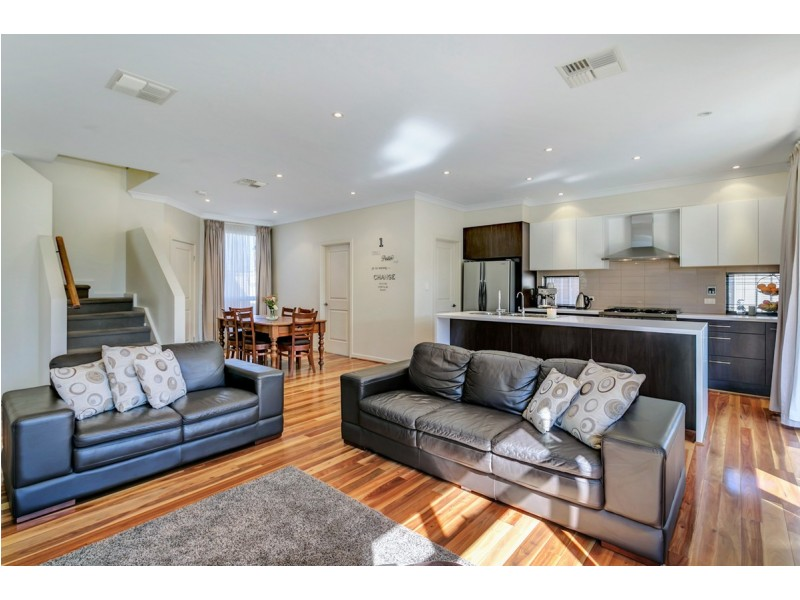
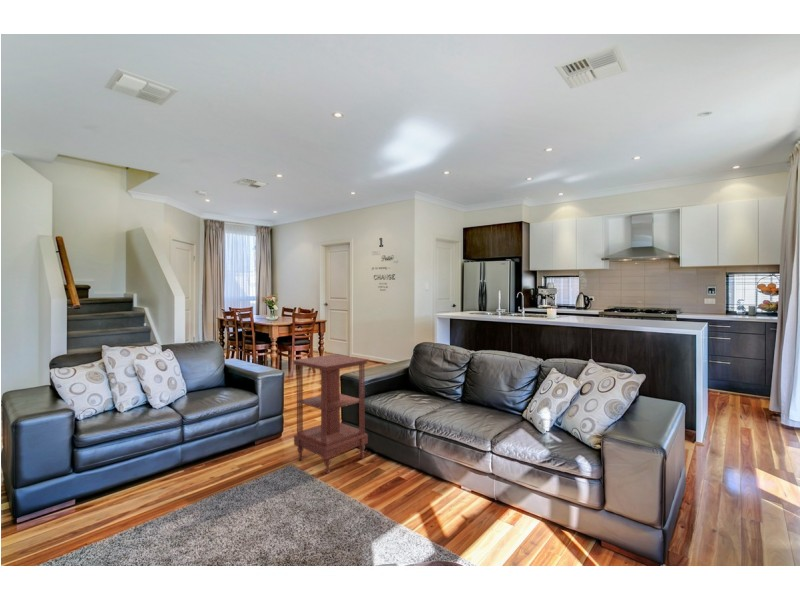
+ side table (330, 409)
